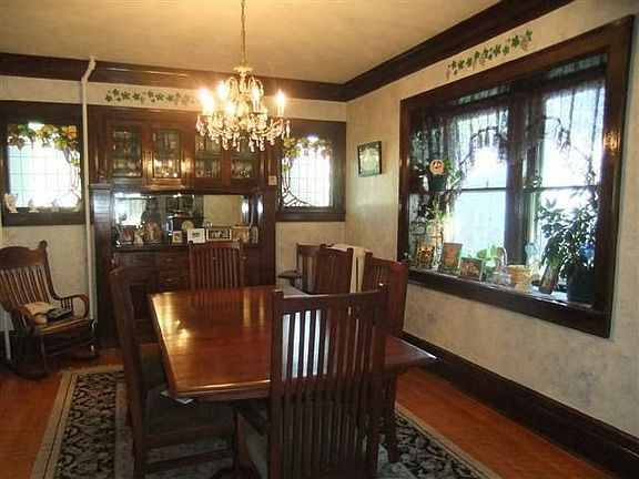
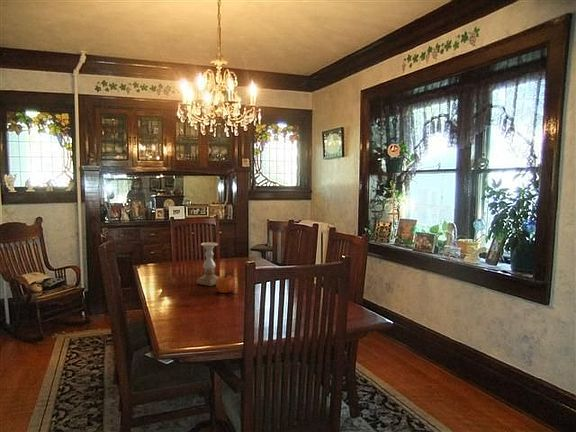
+ candle holder (209, 263)
+ apple (225, 283)
